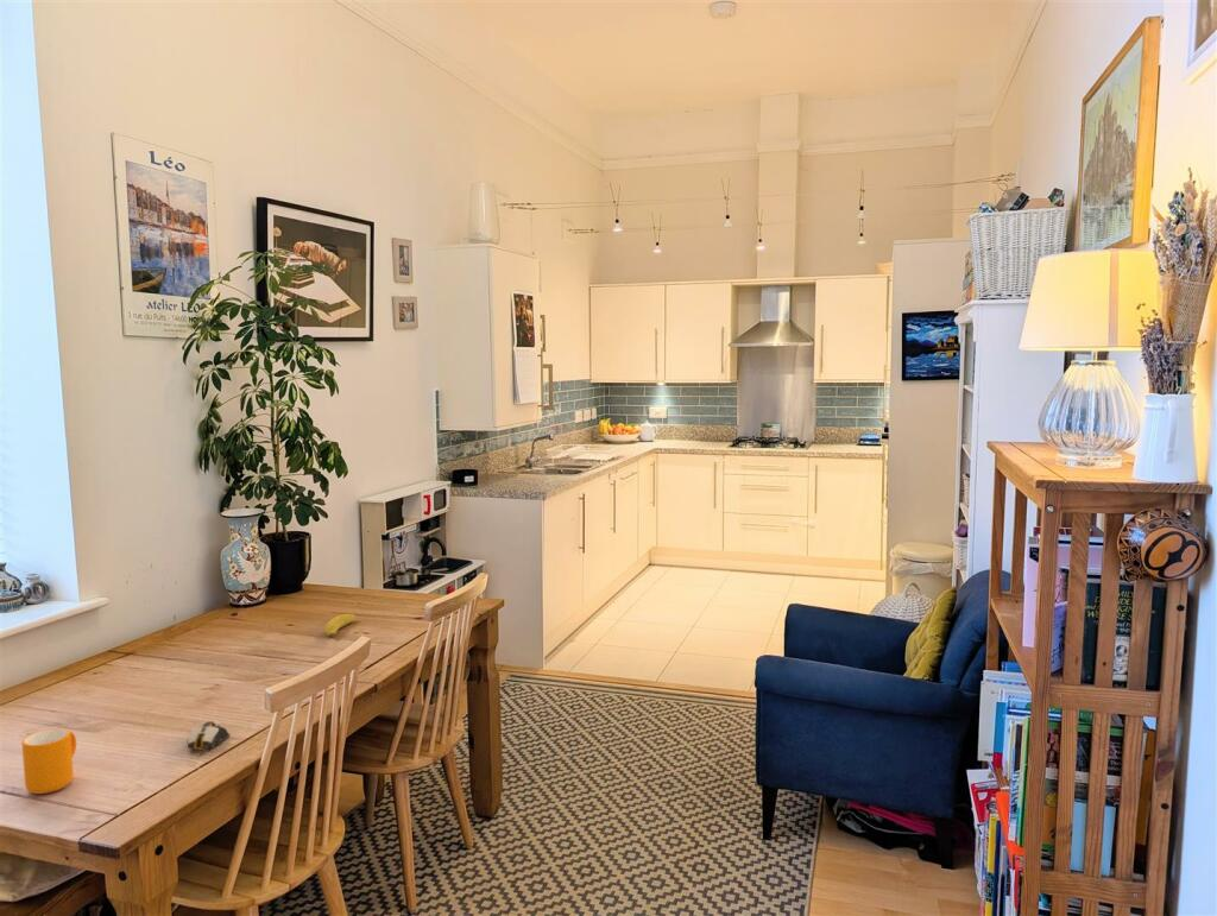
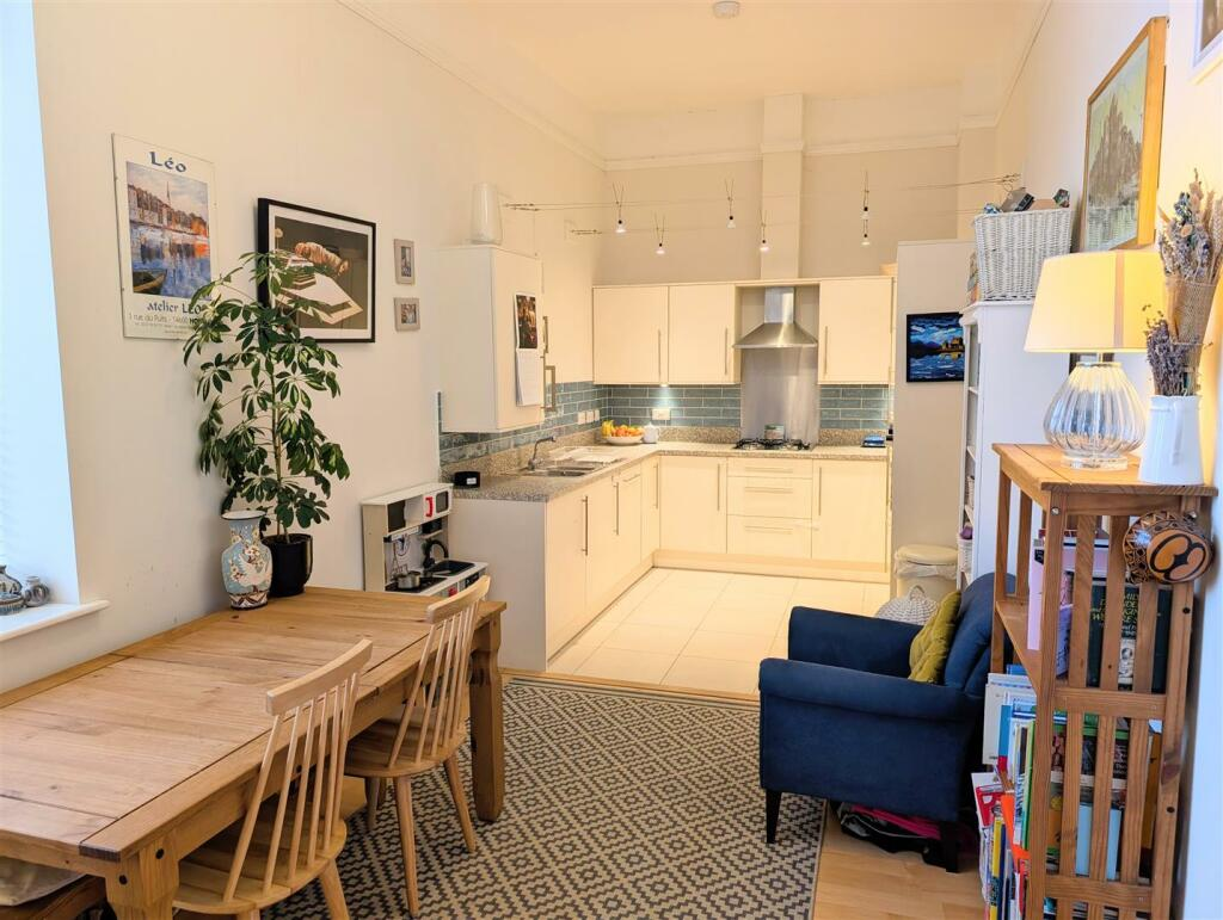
- computer mouse (207, 737)
- mug (53, 757)
- fruit (338, 624)
